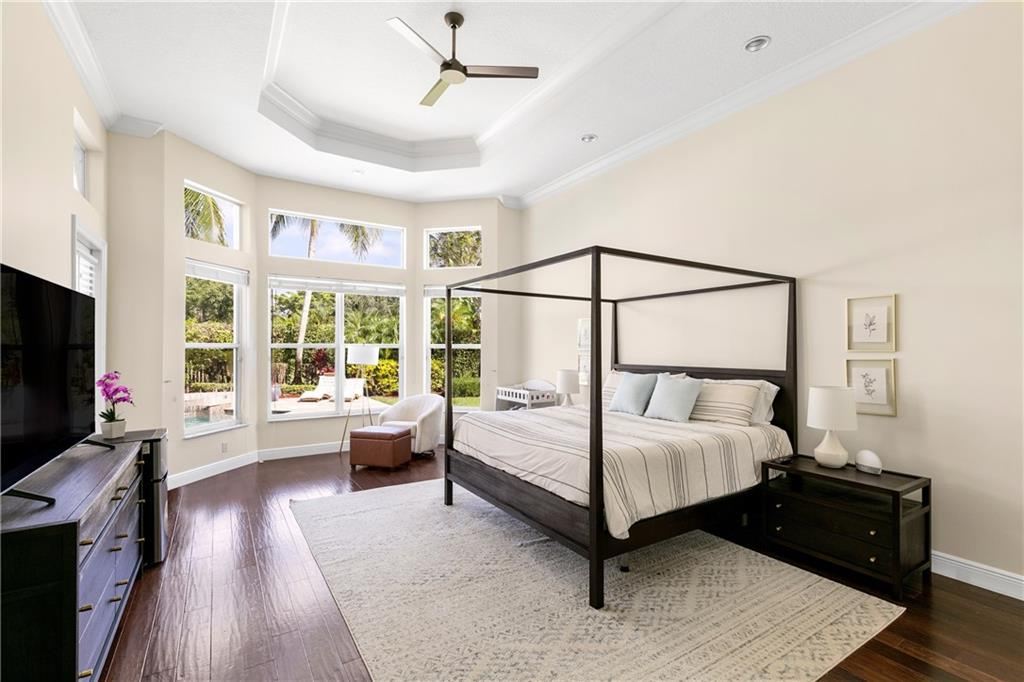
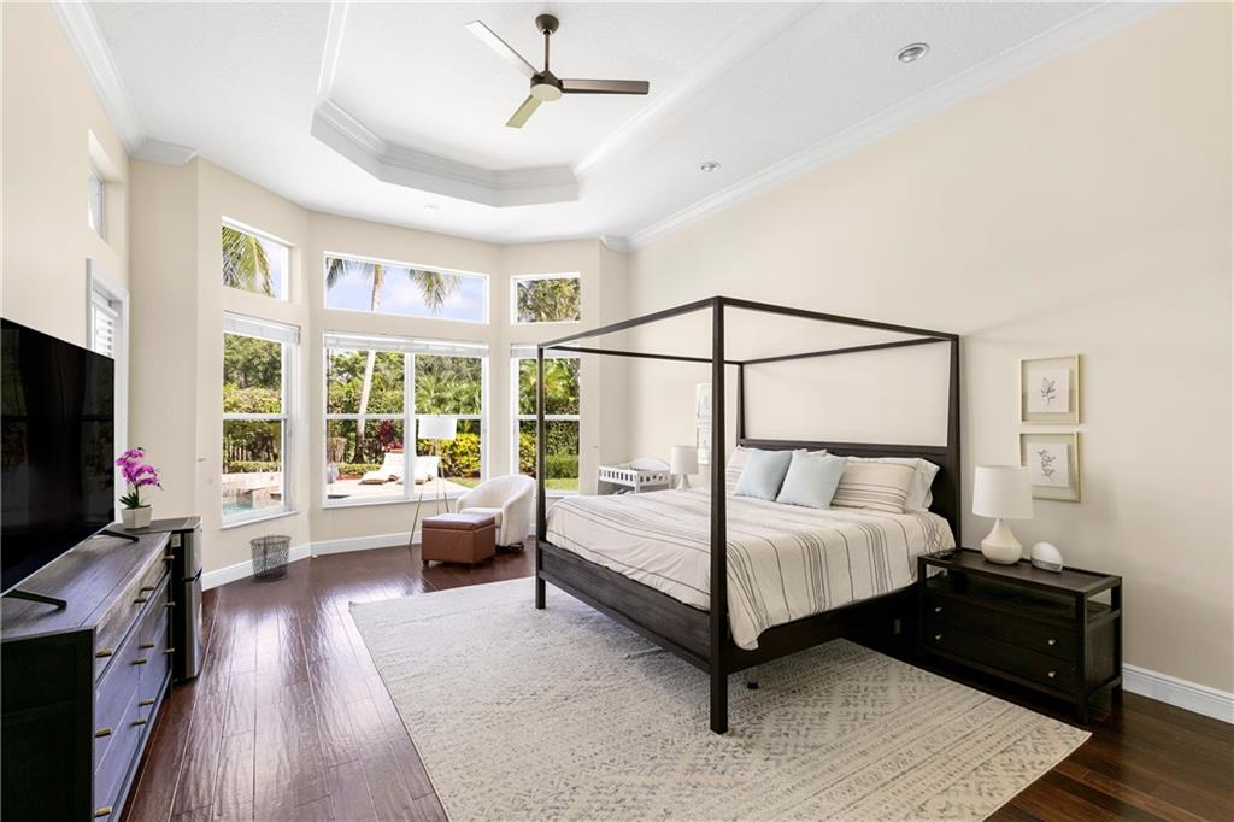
+ trash can (270, 558)
